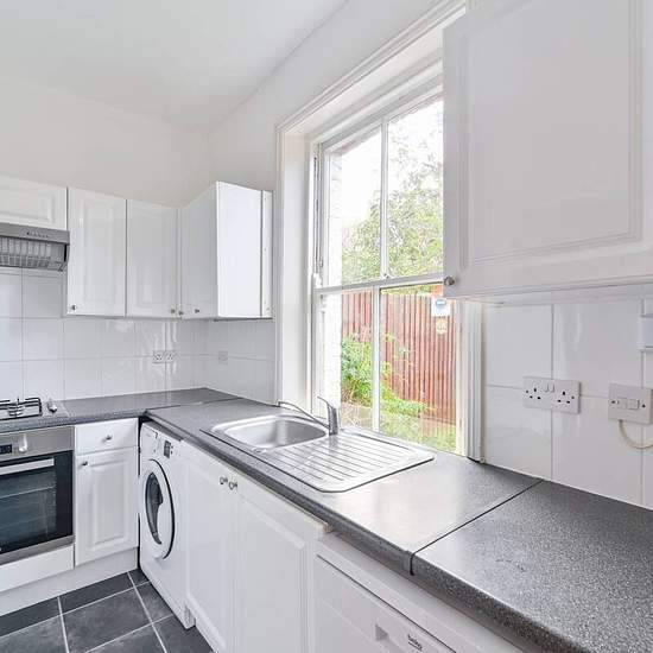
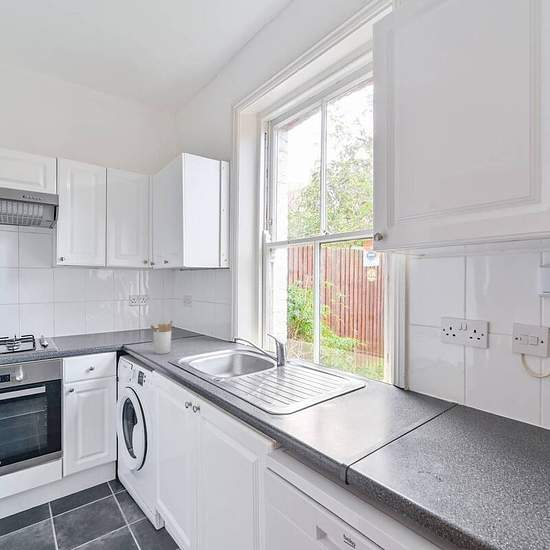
+ utensil holder (163, 336)
